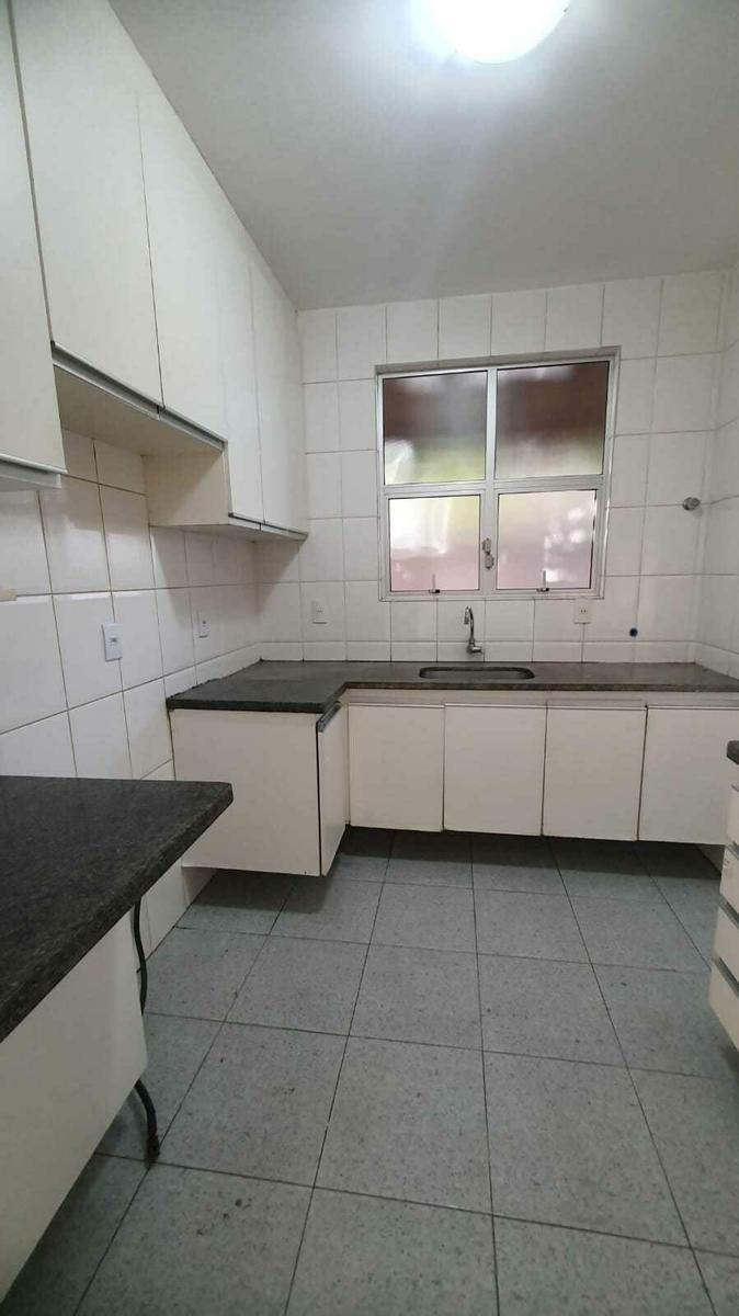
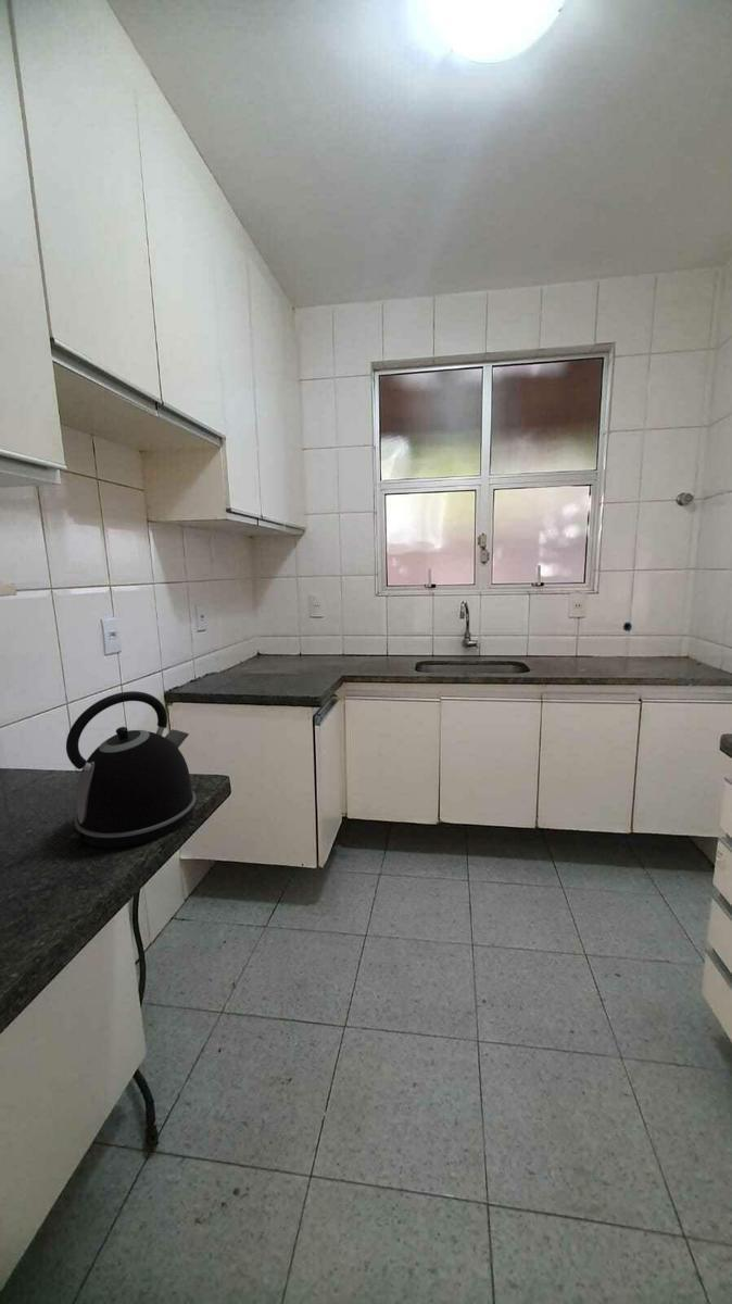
+ kettle (131, 756)
